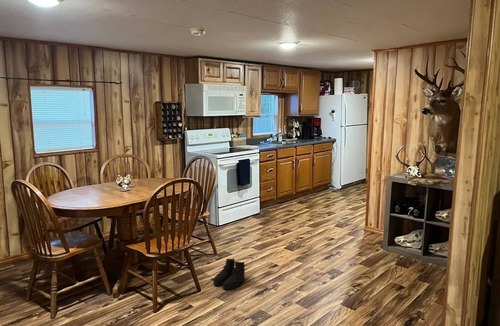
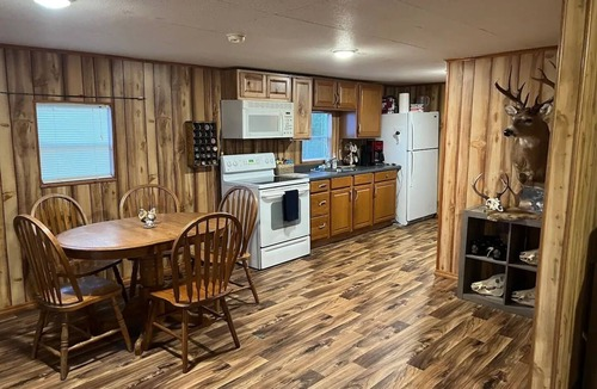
- boots (229, 271)
